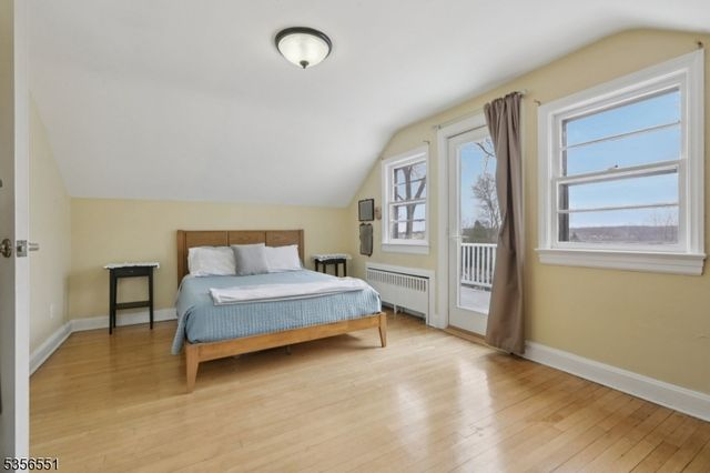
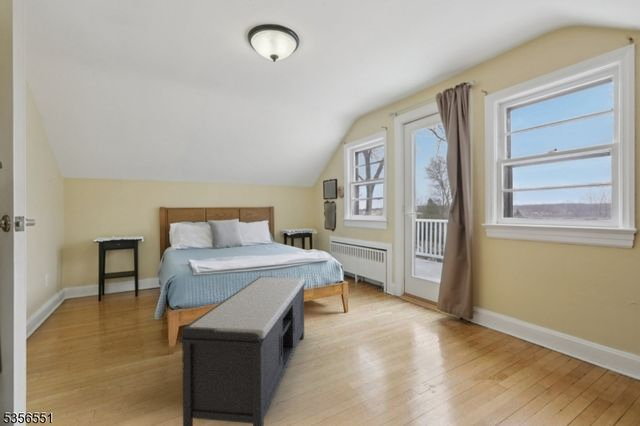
+ bench (260, 334)
